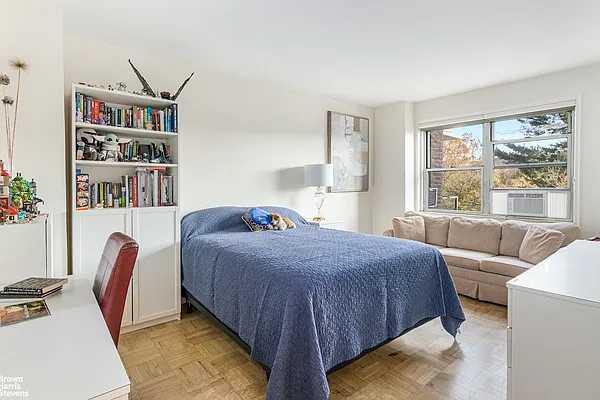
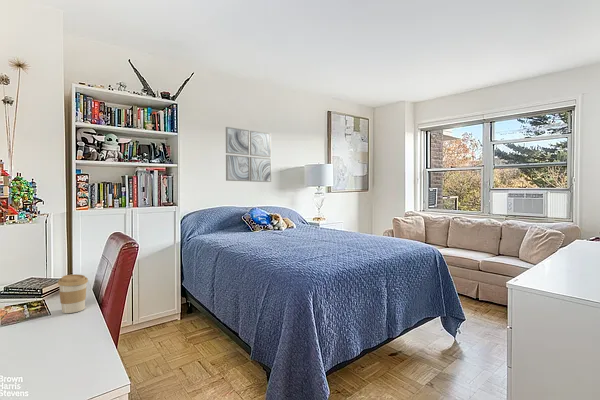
+ coffee cup (73, 292)
+ wall art (250, 155)
